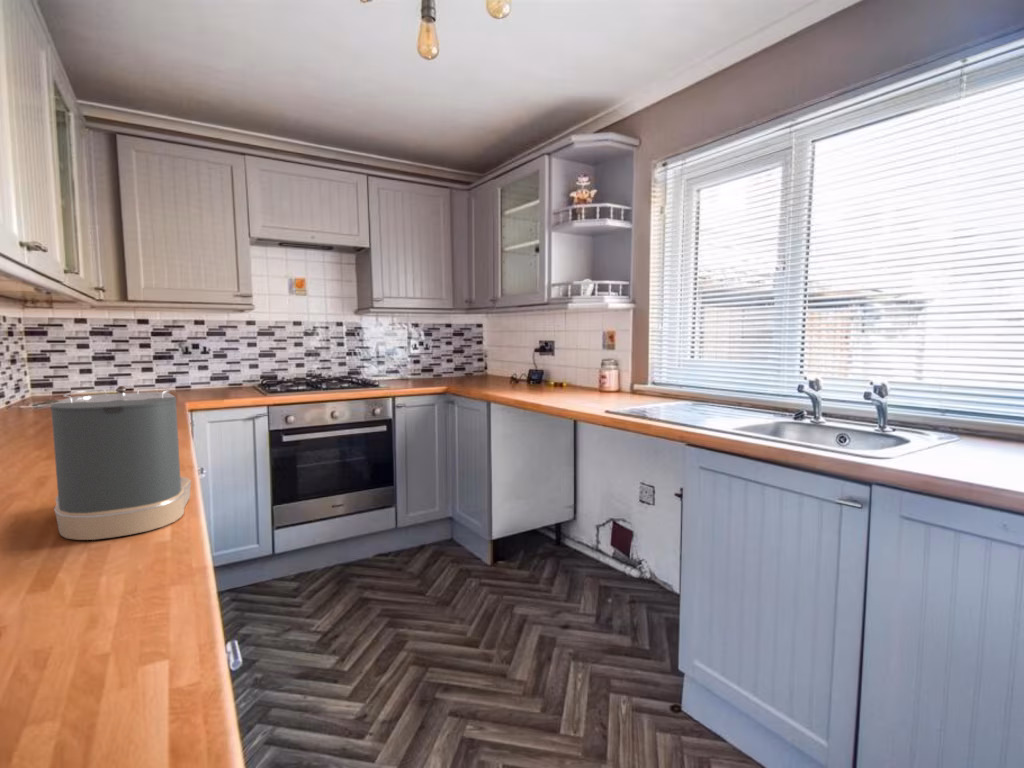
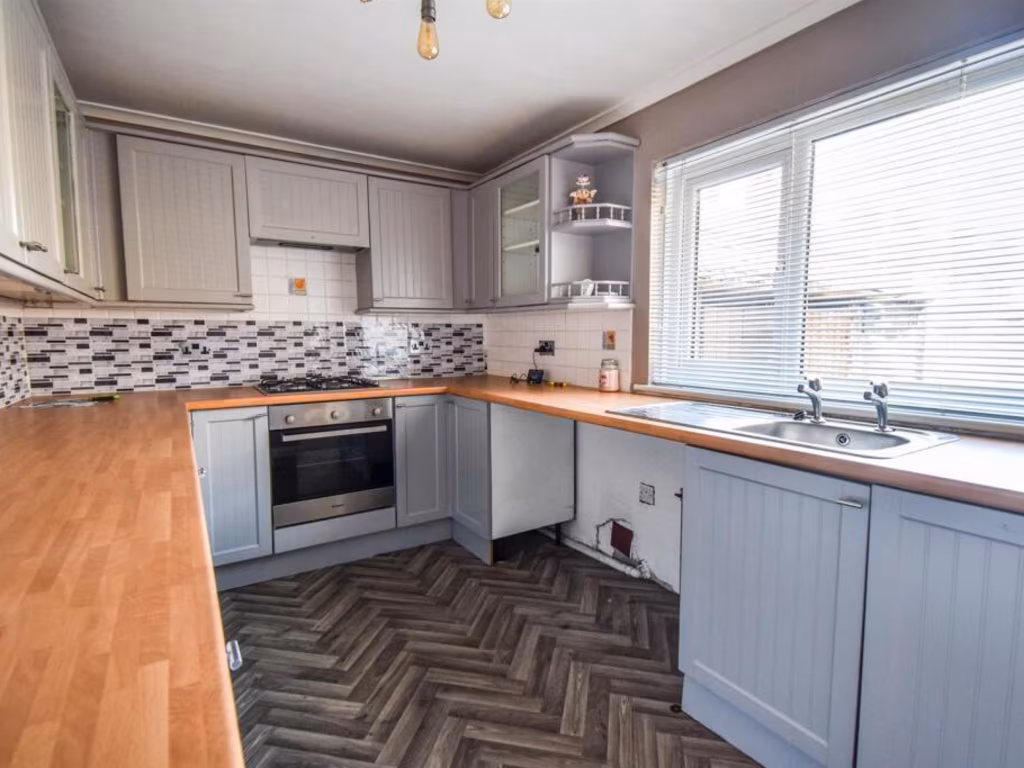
- coffee maker (123, 449)
